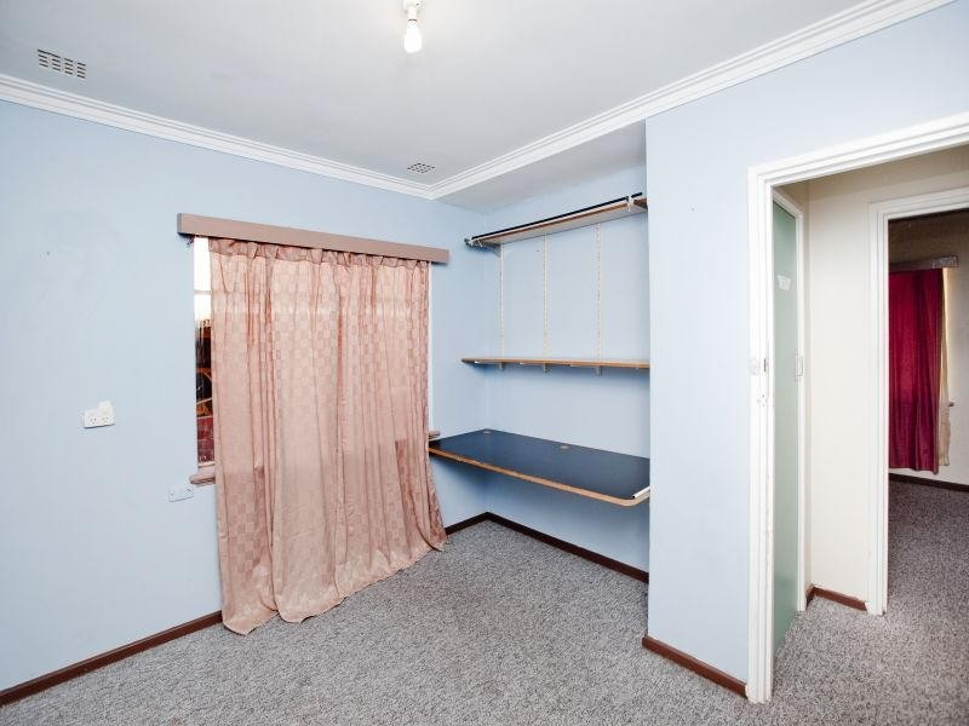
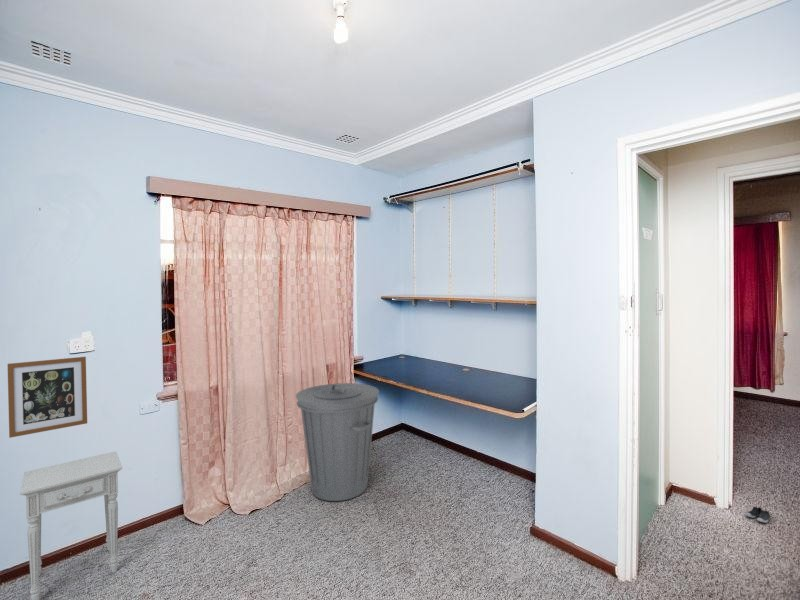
+ trash can (338, 435)
+ wall art (49, 395)
+ sneaker (757, 513)
+ nightstand (68, 505)
